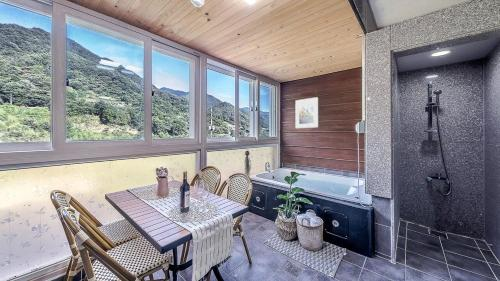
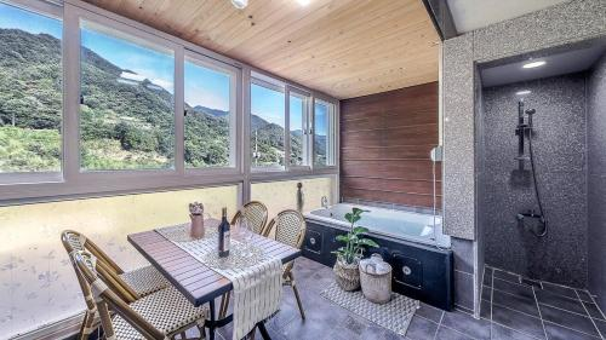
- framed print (306, 113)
